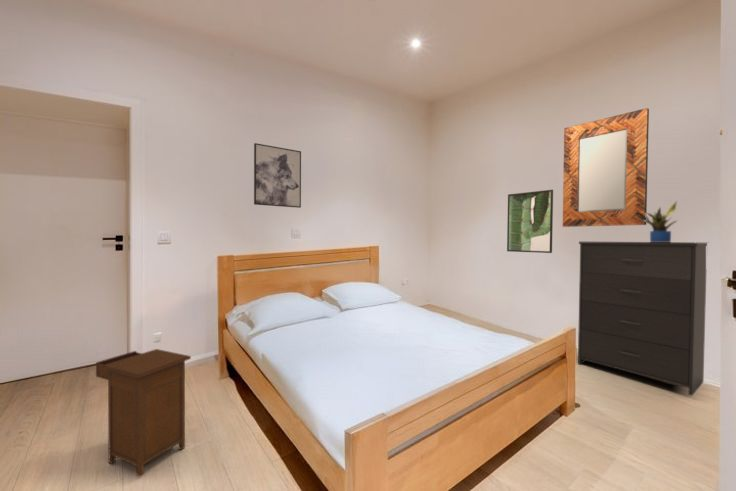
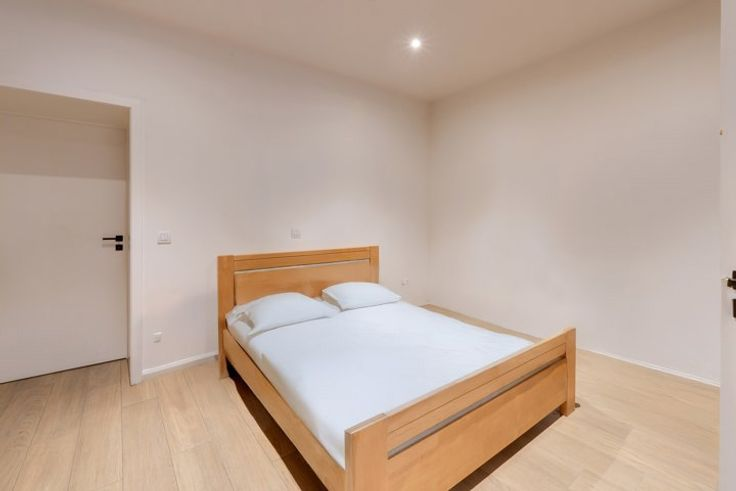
- potted plant (661, 221)
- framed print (528, 222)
- wall art (278, 176)
- home mirror (602, 172)
- nightstand (140, 405)
- dresser (637, 307)
